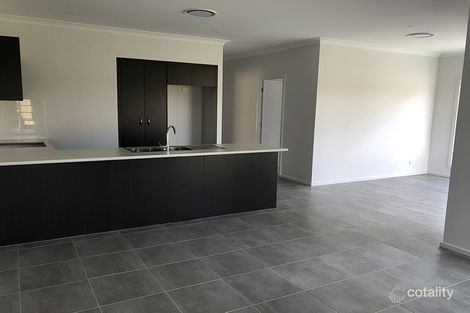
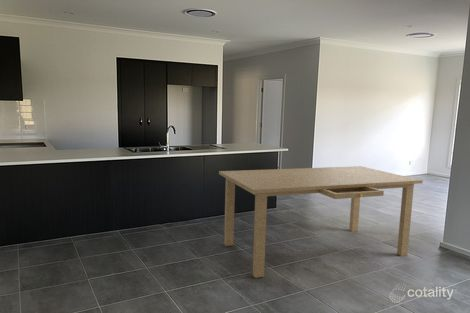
+ dining table (328, 196)
